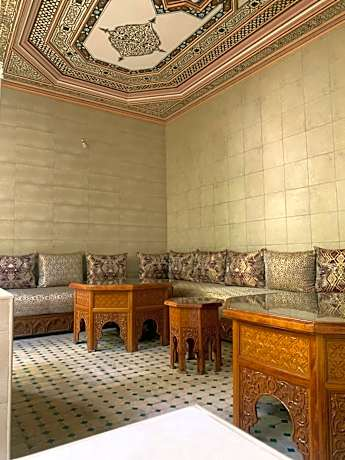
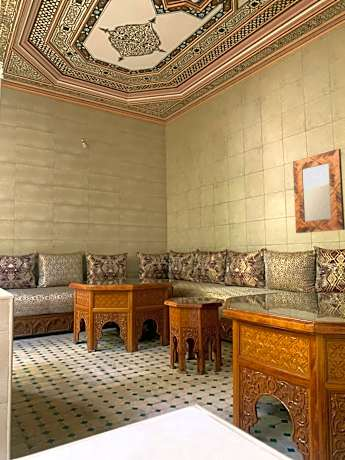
+ home mirror (317, 193)
